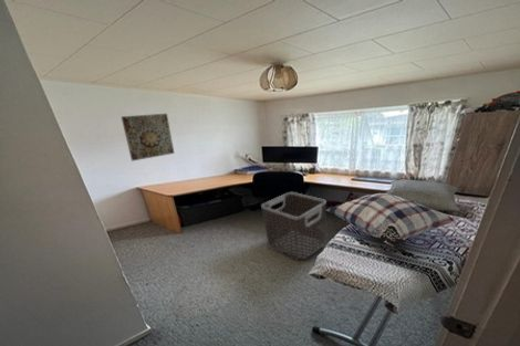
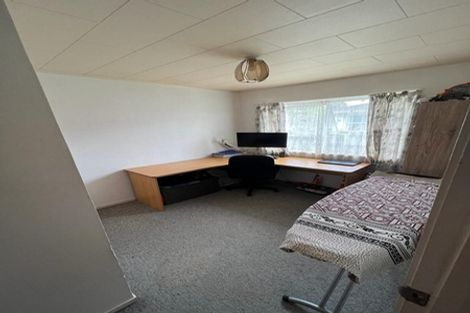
- clothes hamper (294, 224)
- wall art (149, 136)
- pillow (419, 193)
- cushion (385, 214)
